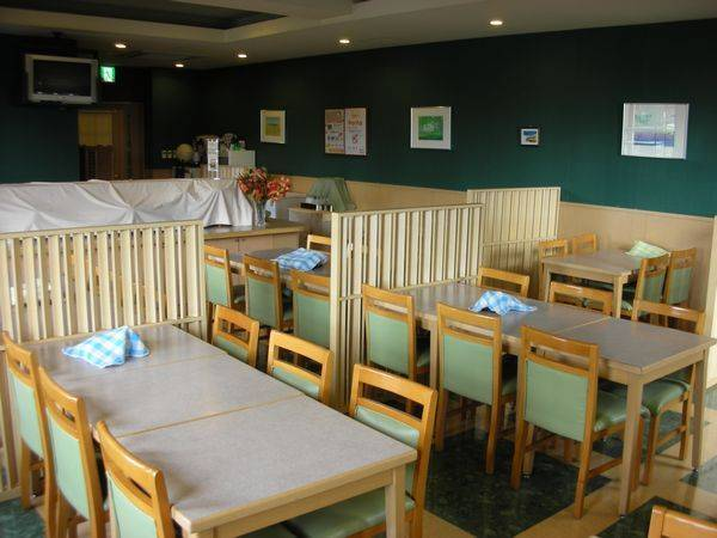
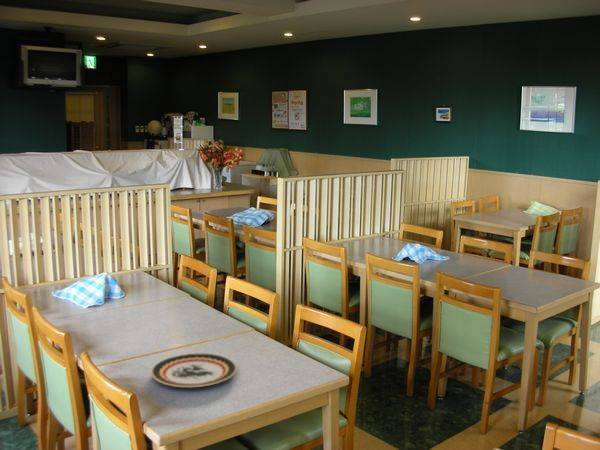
+ plate (194, 371)
